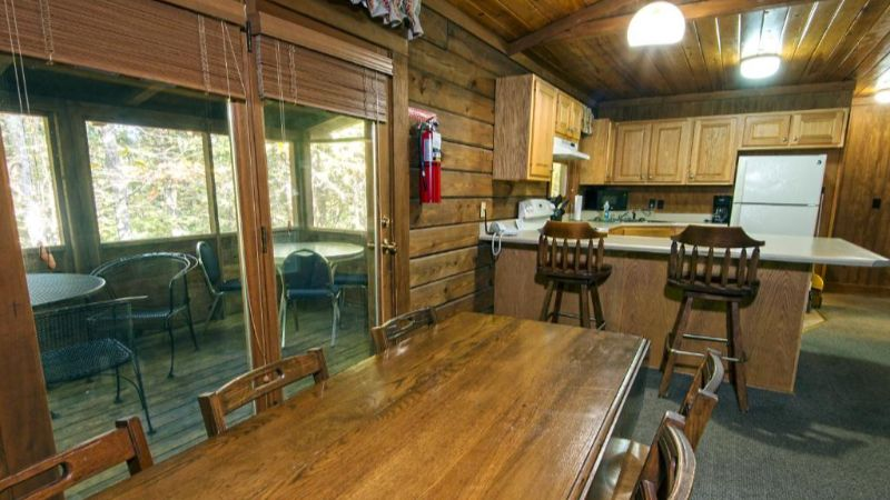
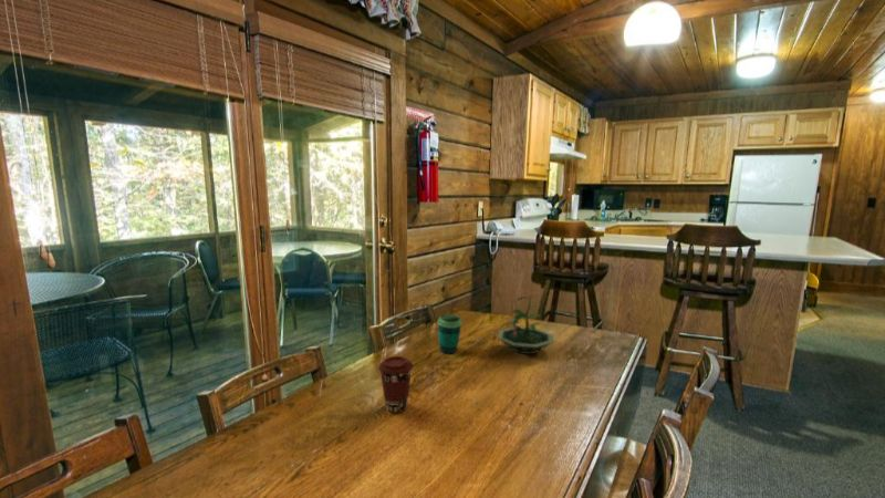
+ coffee cup (396, 384)
+ terrarium (528, 305)
+ cup (449, 333)
